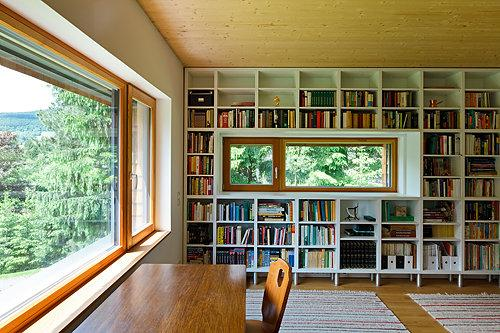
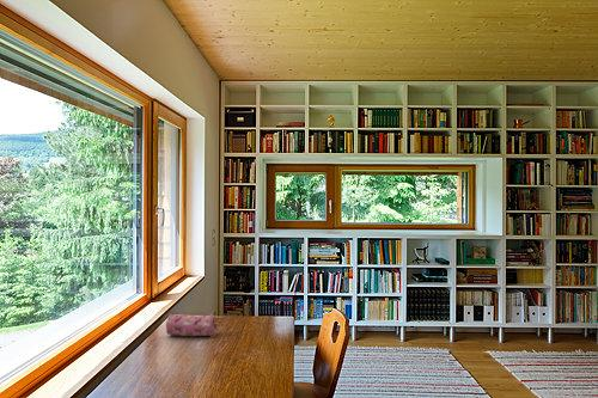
+ pencil case (190, 324)
